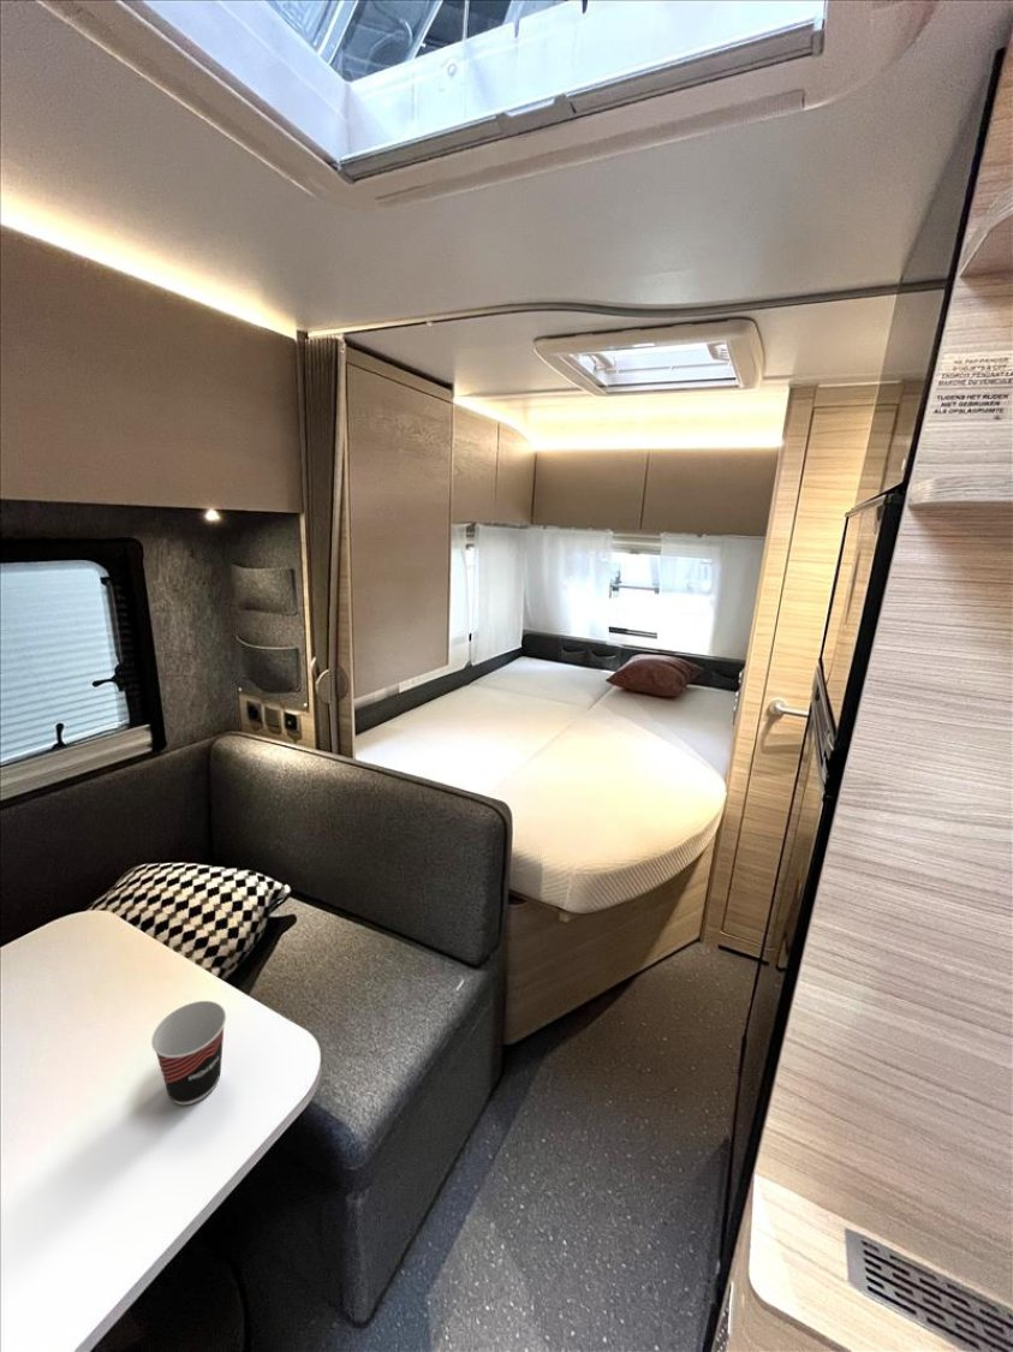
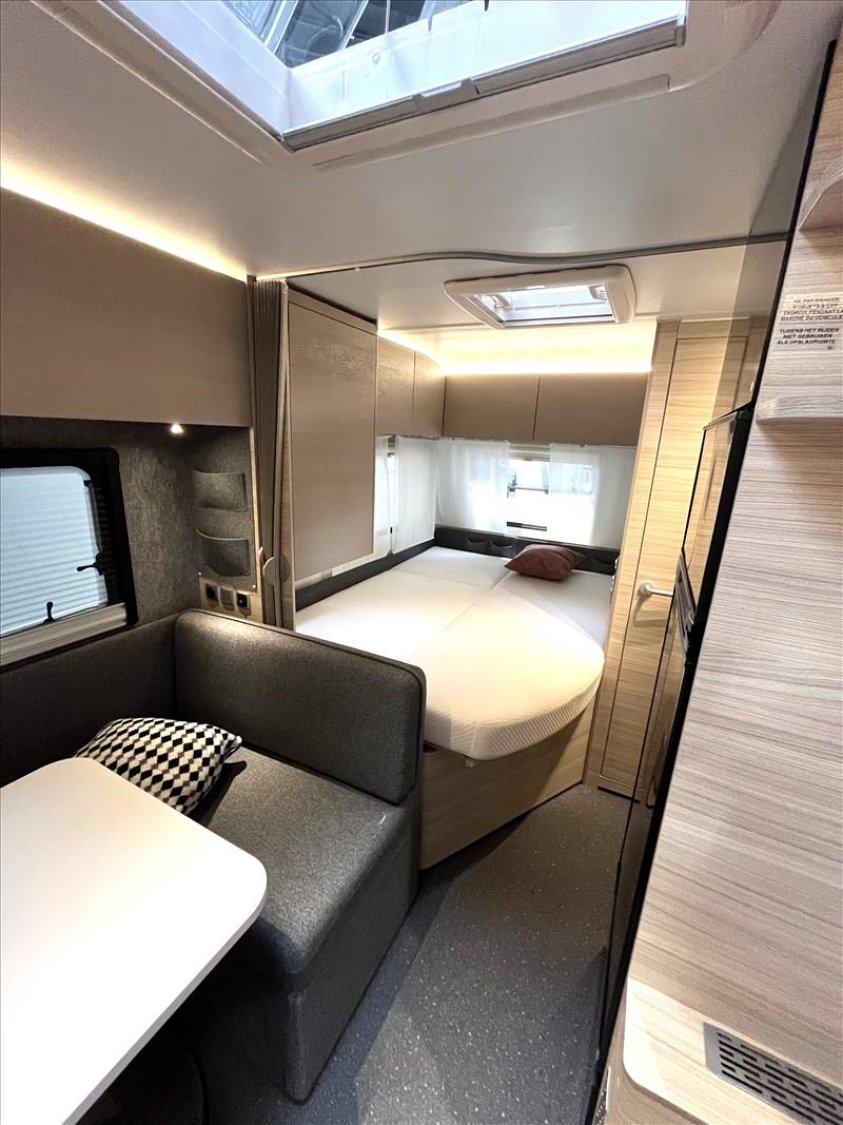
- cup (192, 1055)
